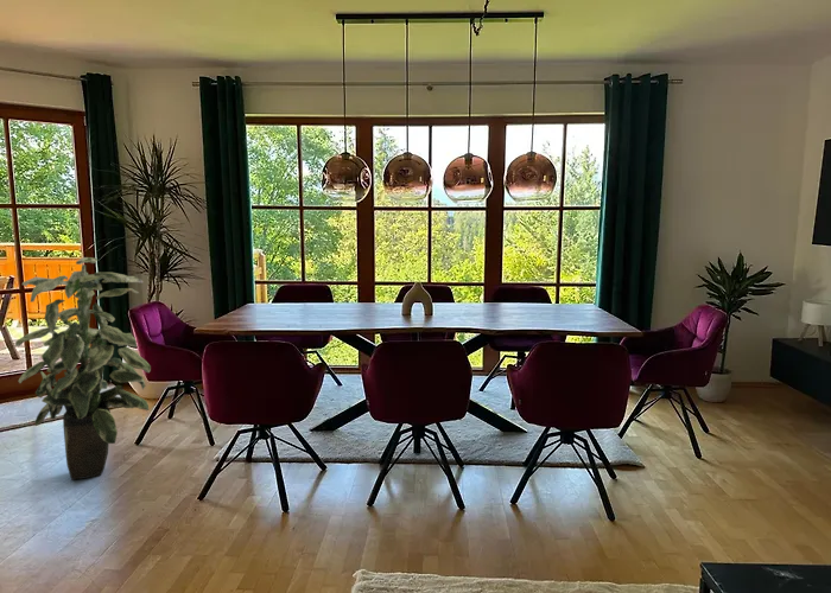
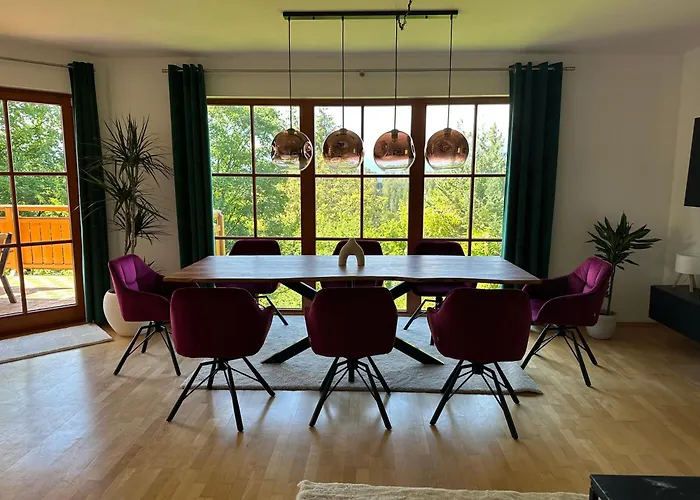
- indoor plant (89, 369)
